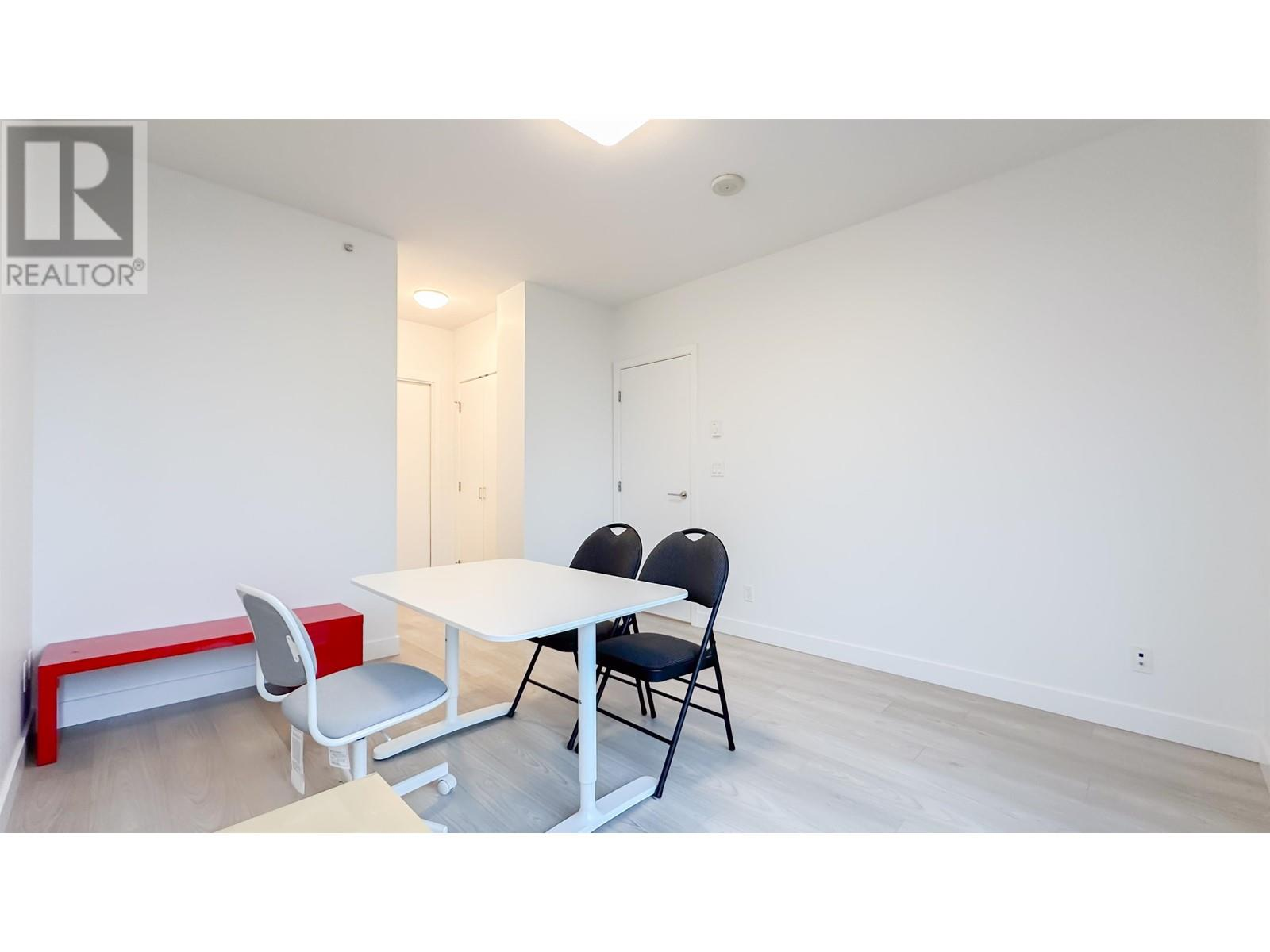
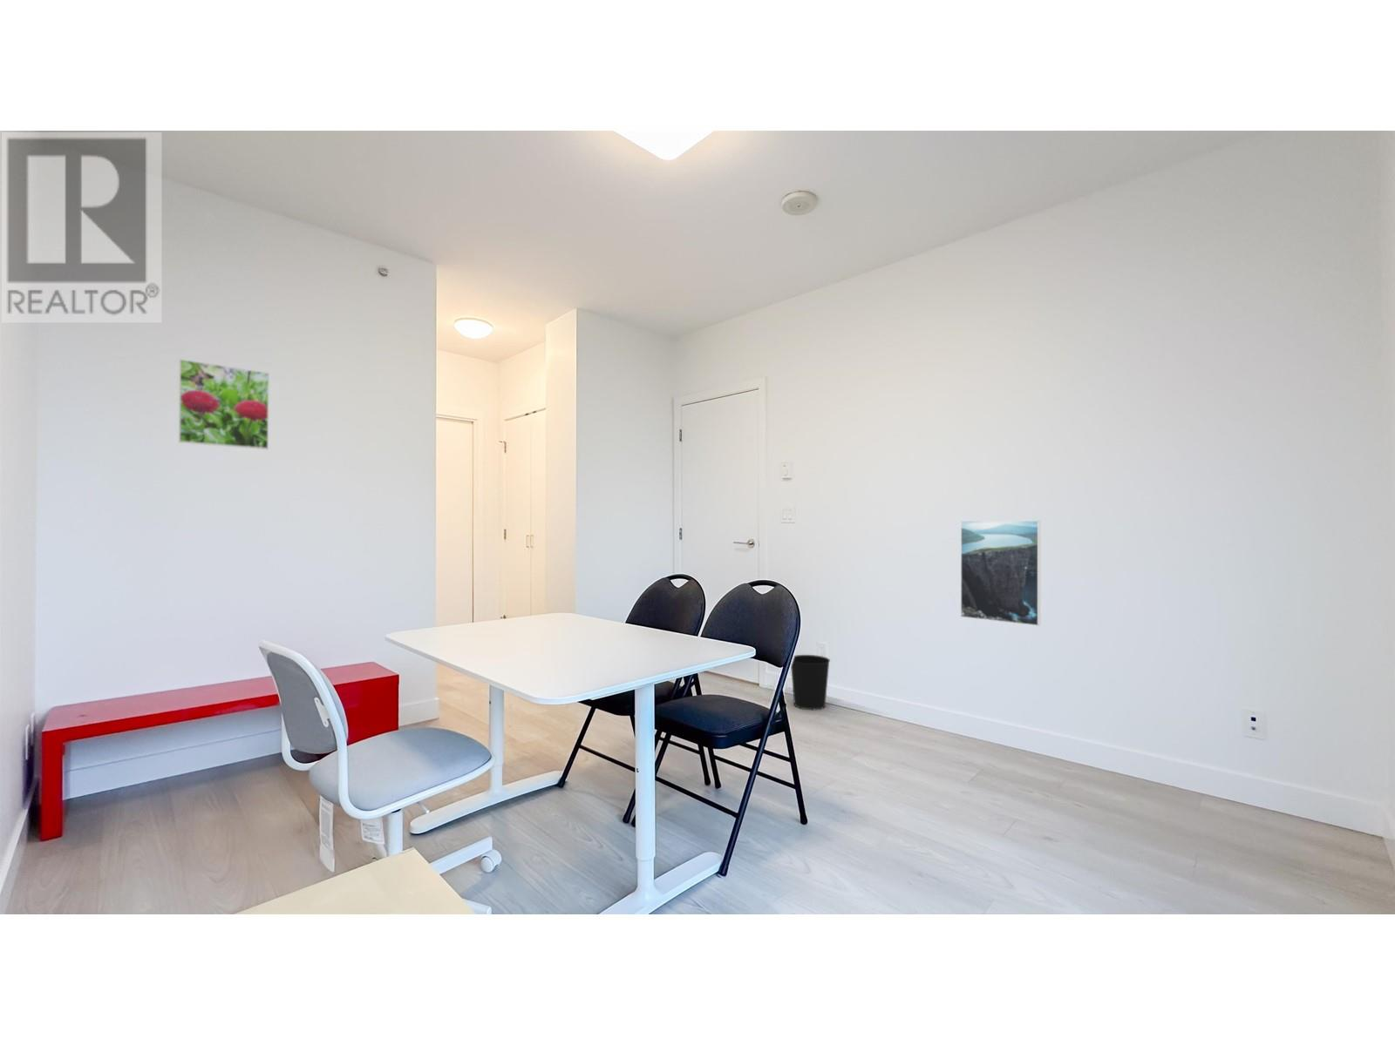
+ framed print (998, 571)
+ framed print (225, 406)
+ wastebasket (810, 682)
